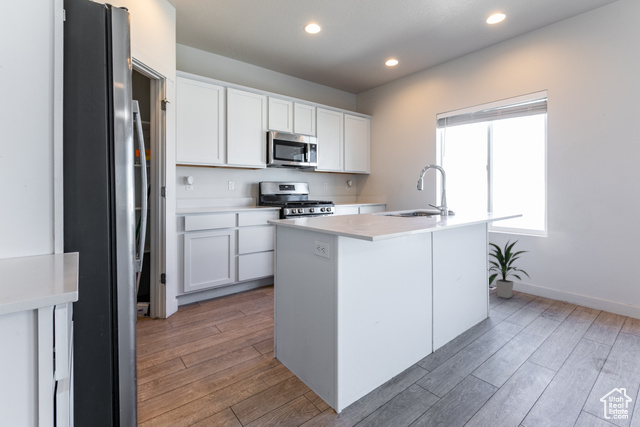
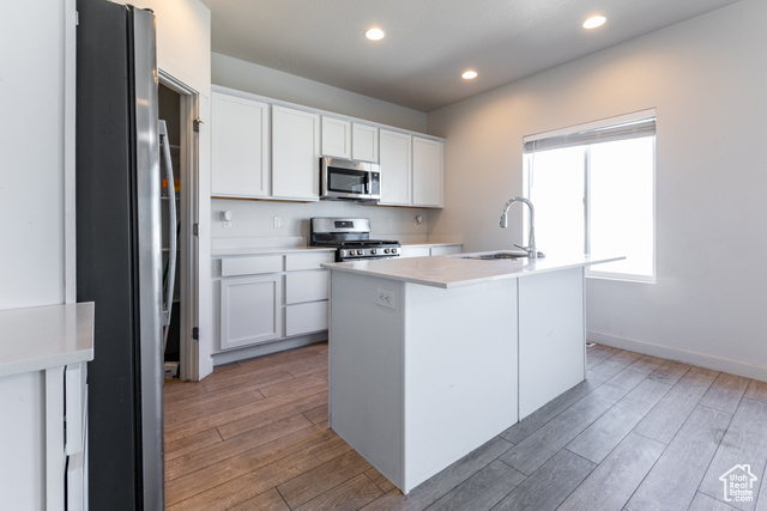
- indoor plant (502, 267)
